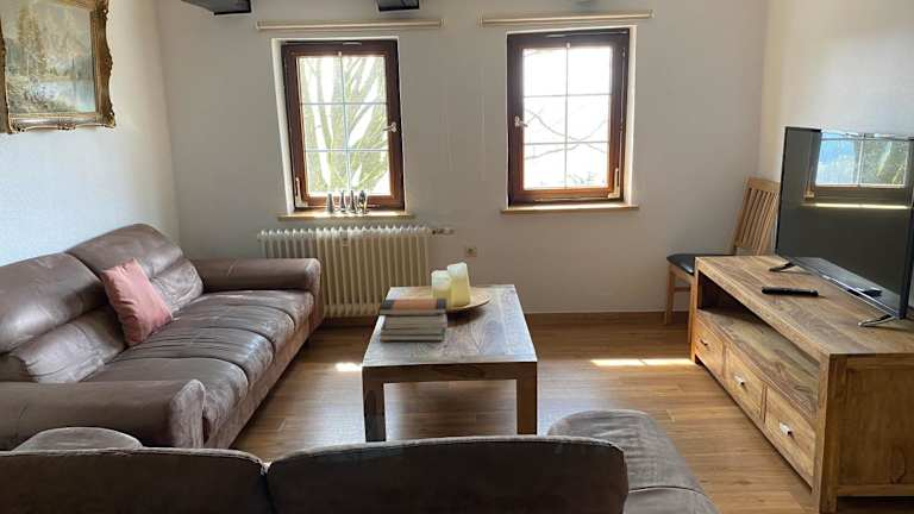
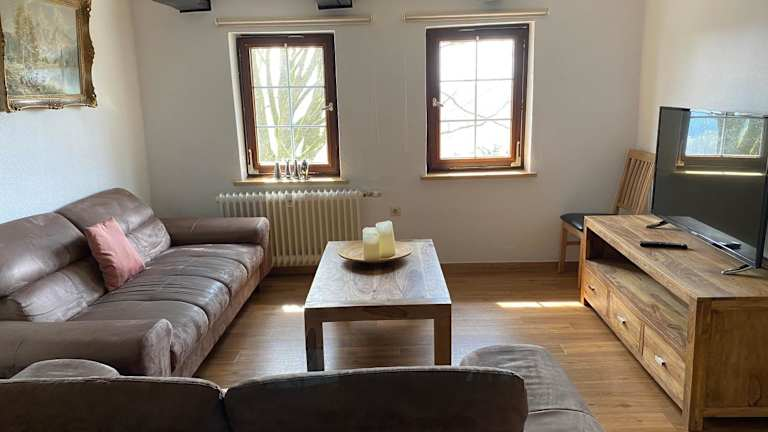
- book stack (414, 319)
